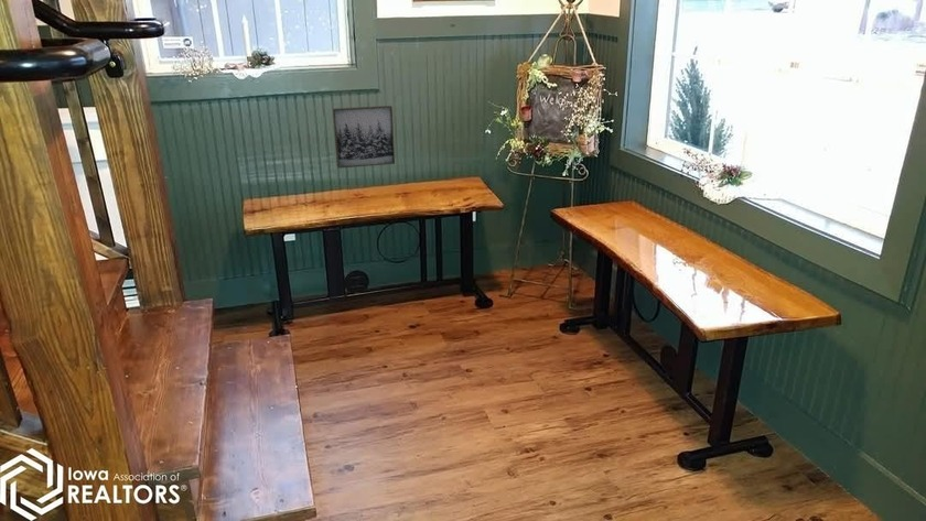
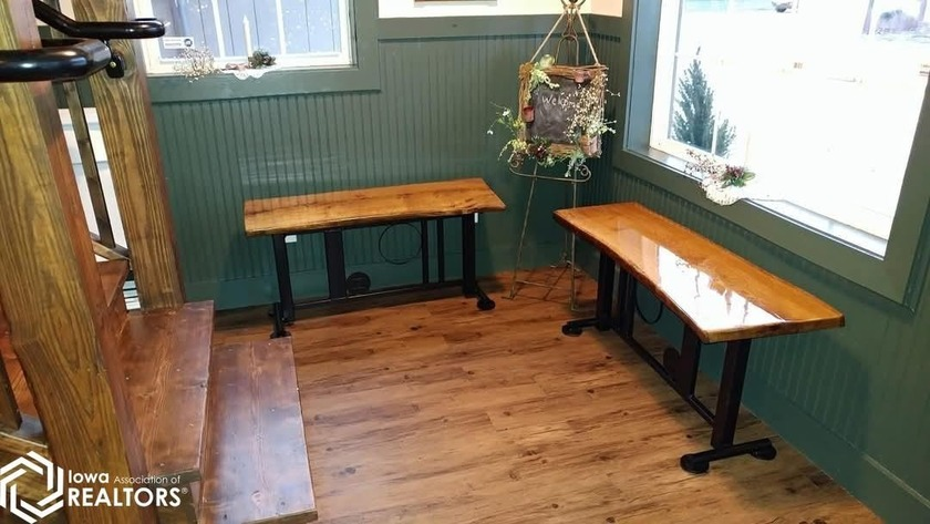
- wall art (364, 137)
